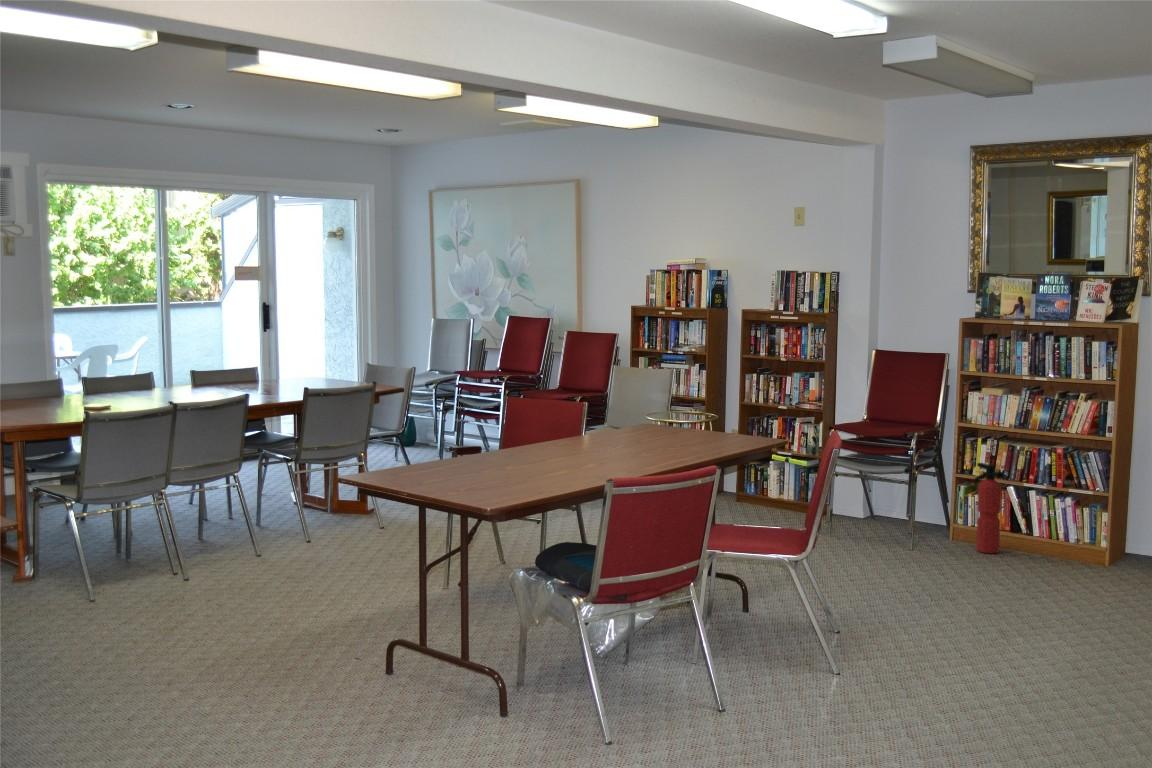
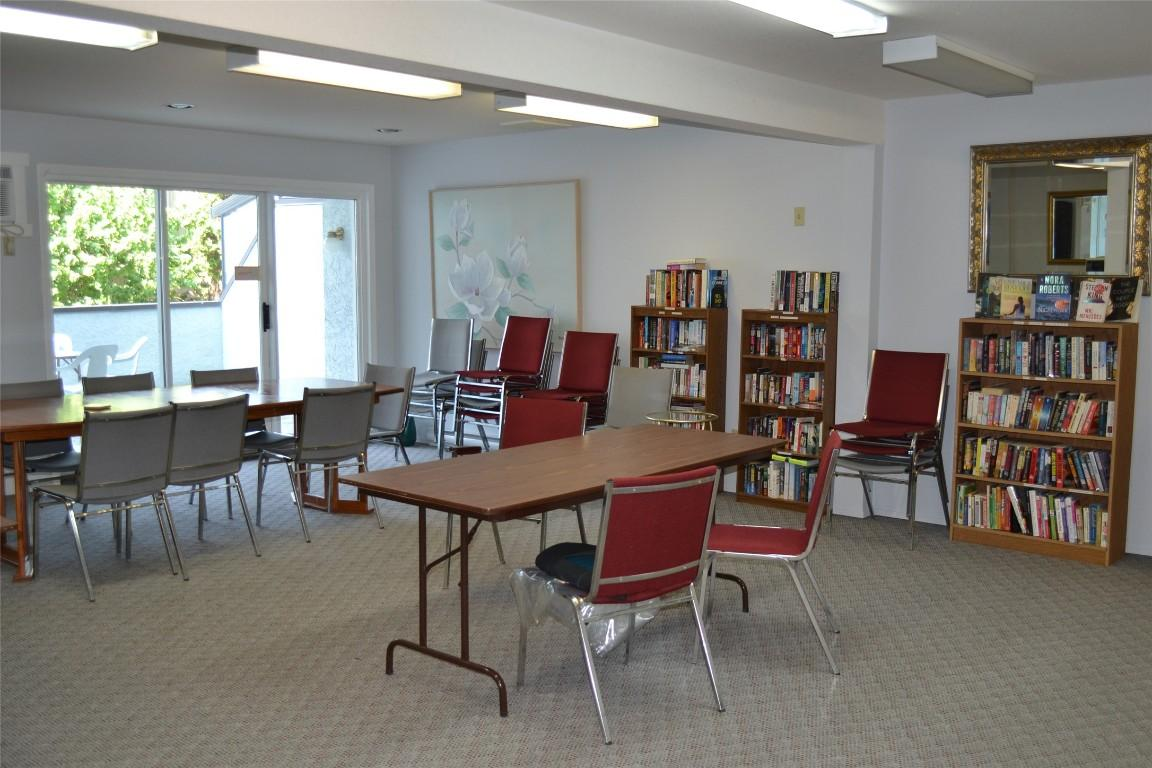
- fire extinguisher (987, 507)
